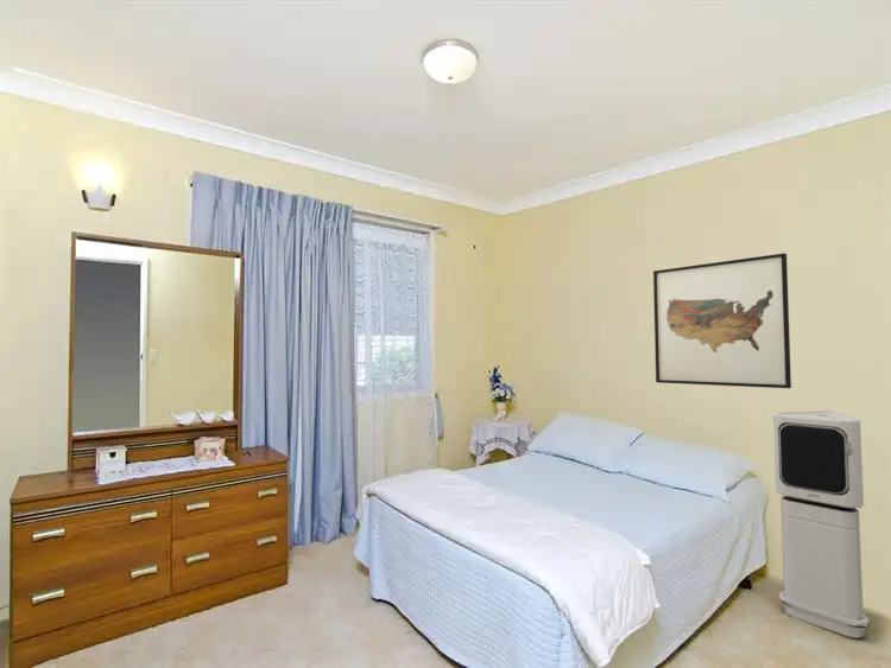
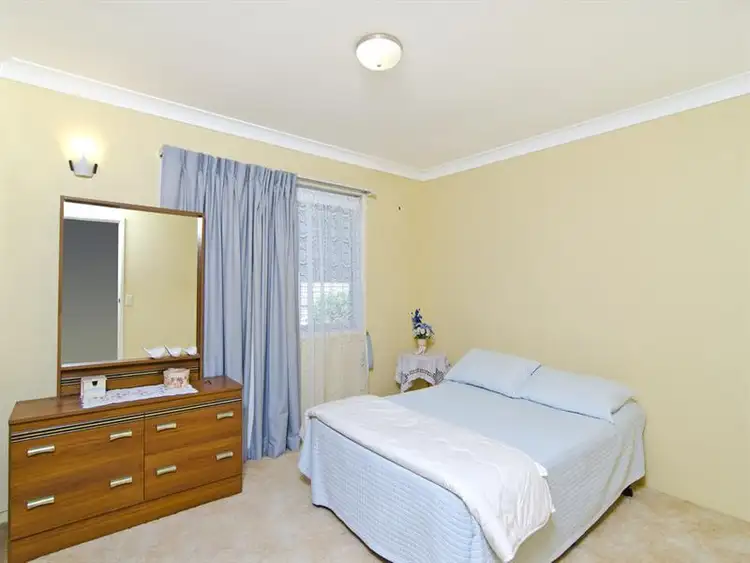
- air purifier (823, 513)
- wall art (715, 323)
